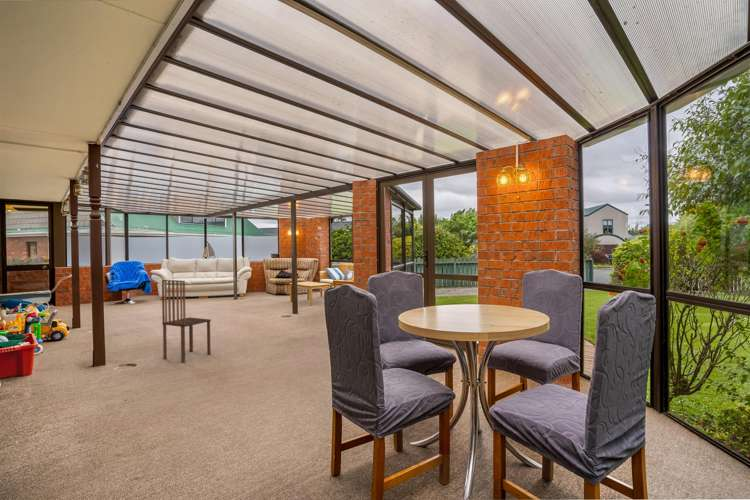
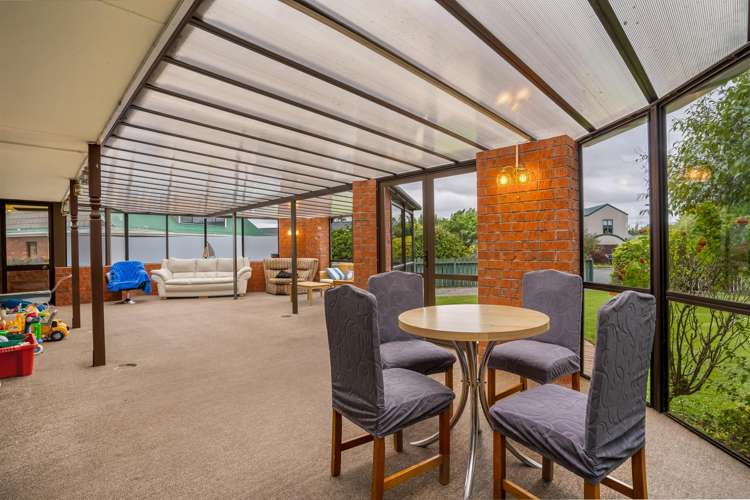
- dining chair (186, 318)
